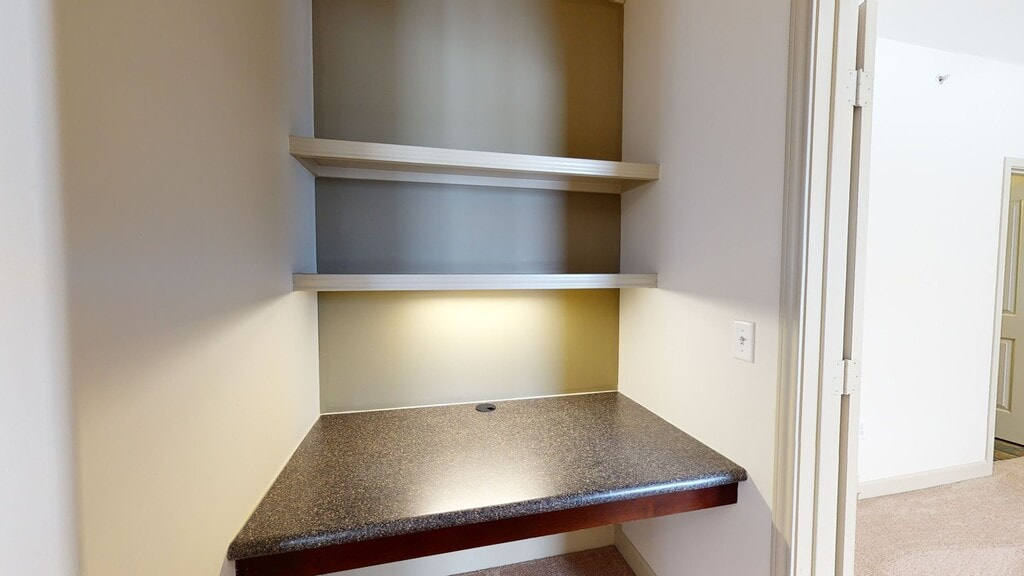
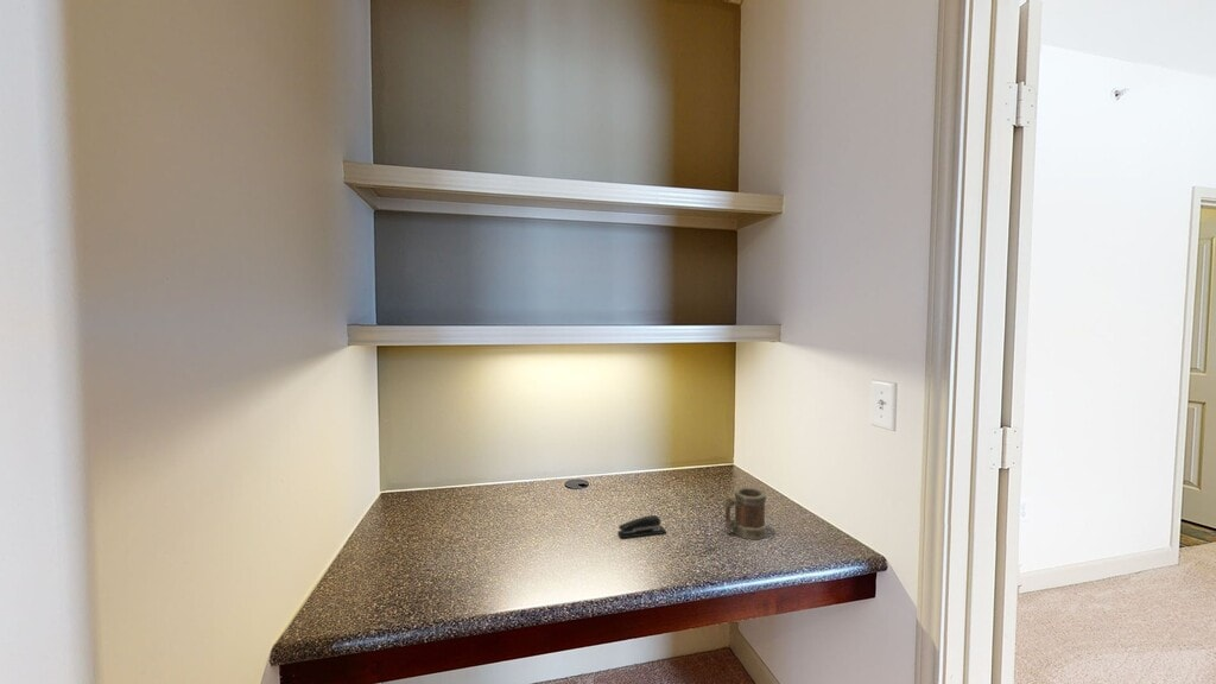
+ mug (745, 512)
+ stapler (641, 525)
